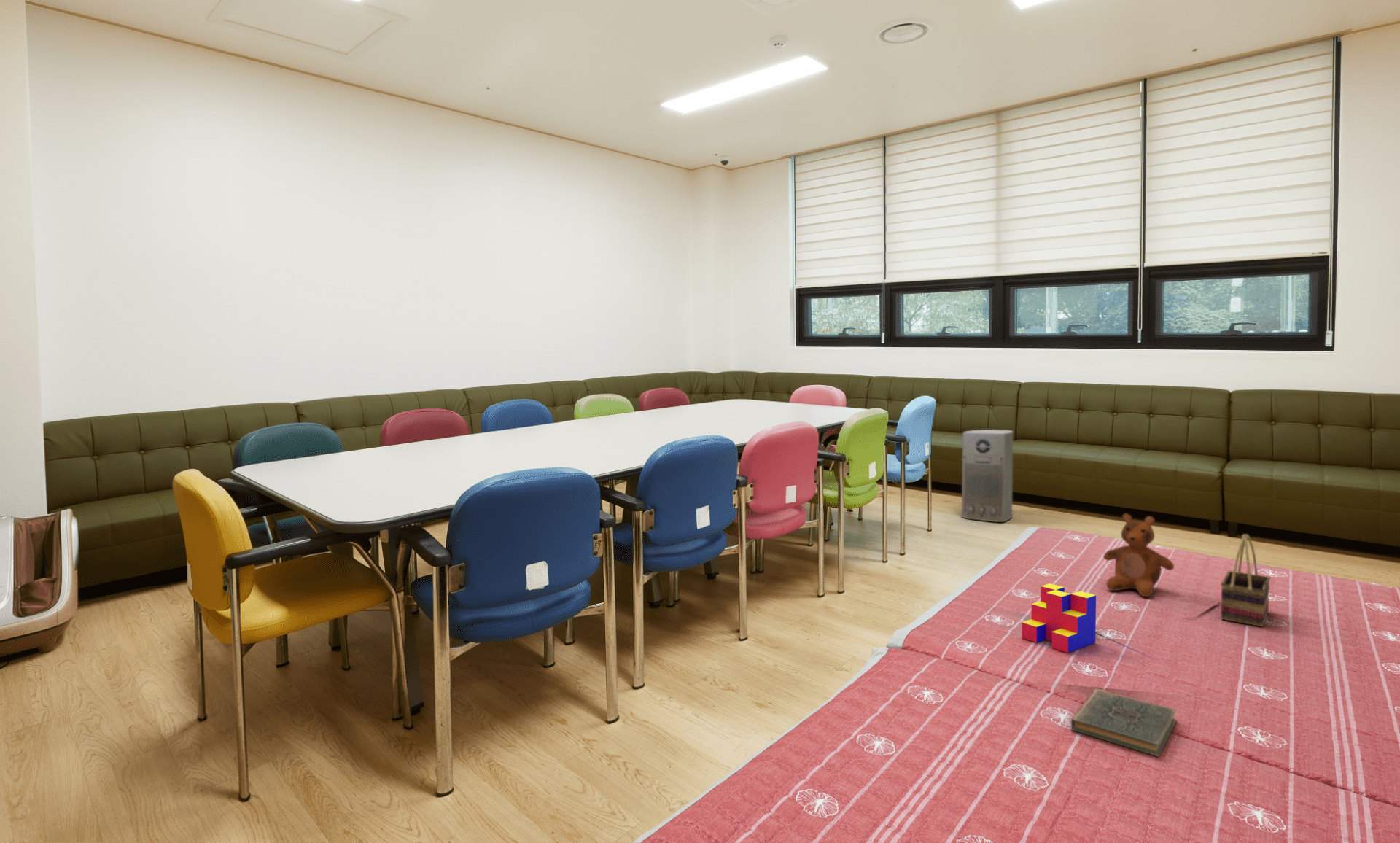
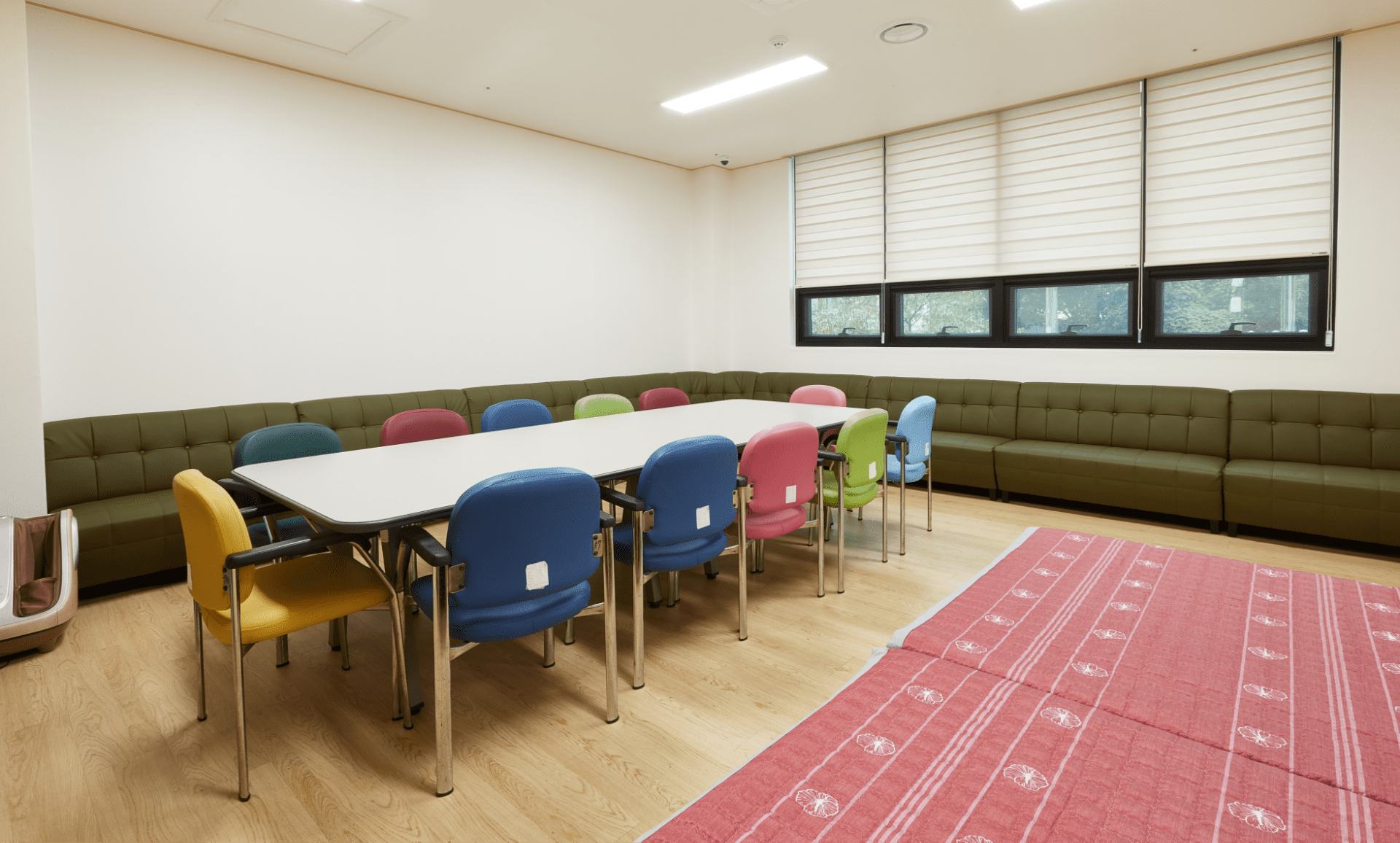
- air purifier (989, 473)
- book (1124, 719)
- toy blocks (1062, 615)
- woven basket (1245, 575)
- teddy bear (1135, 553)
